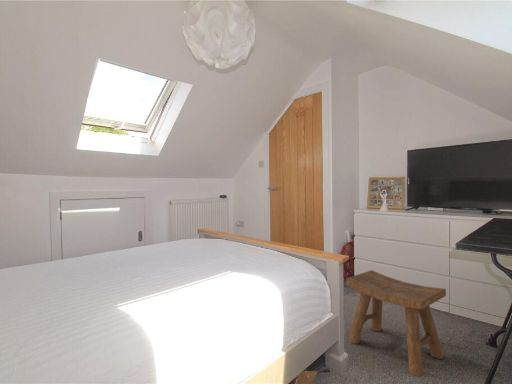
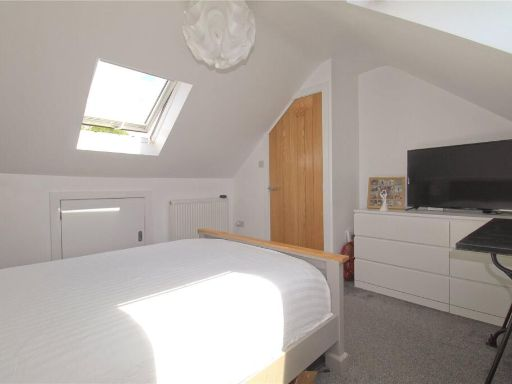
- stool (381, 315)
